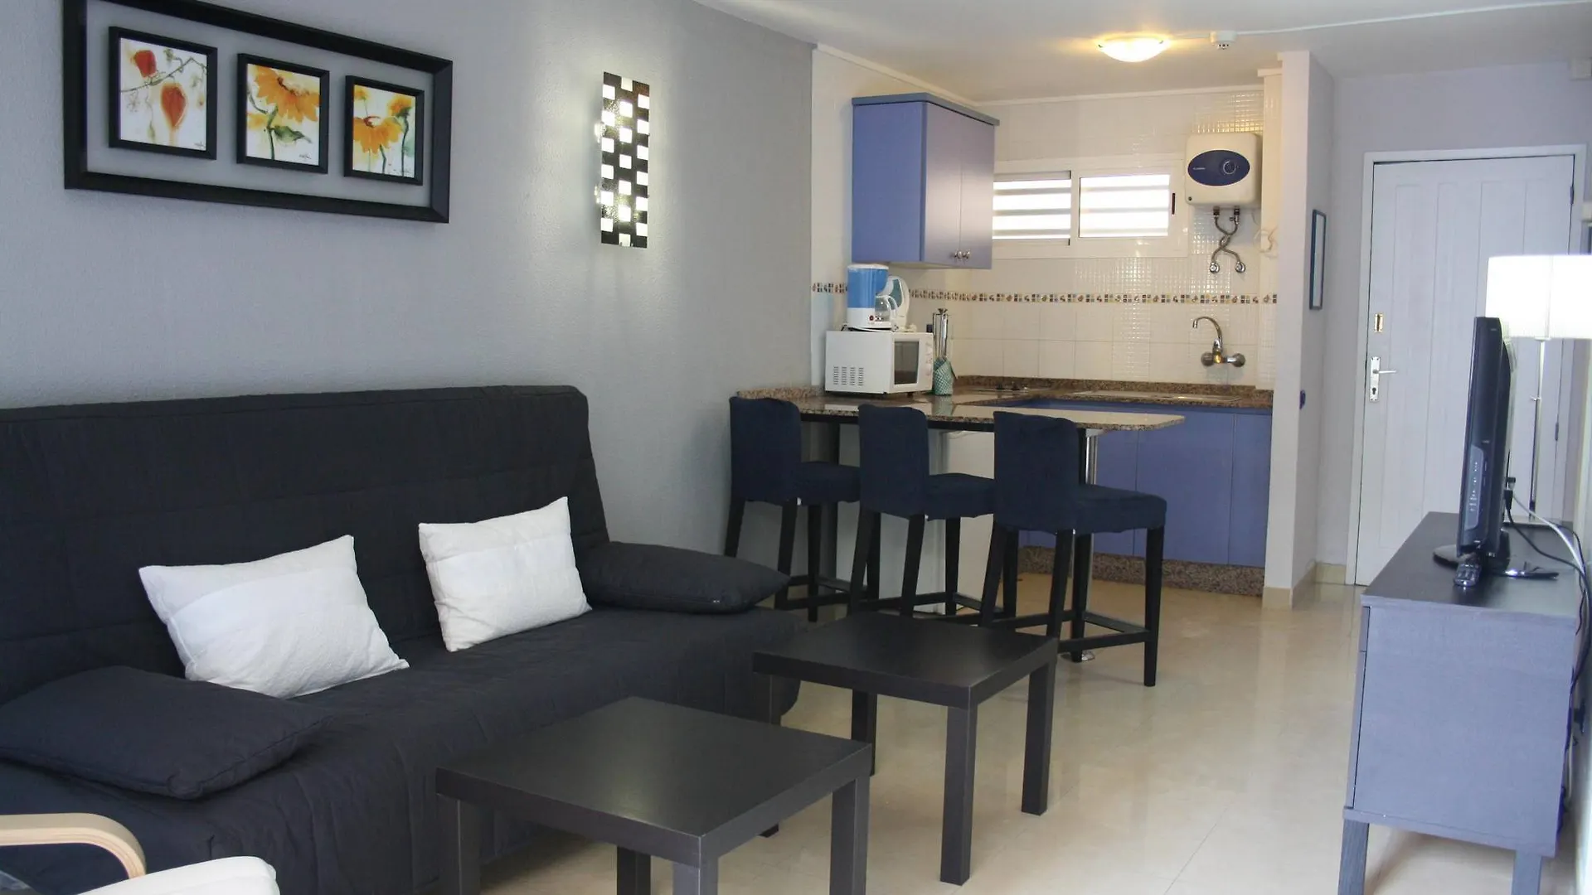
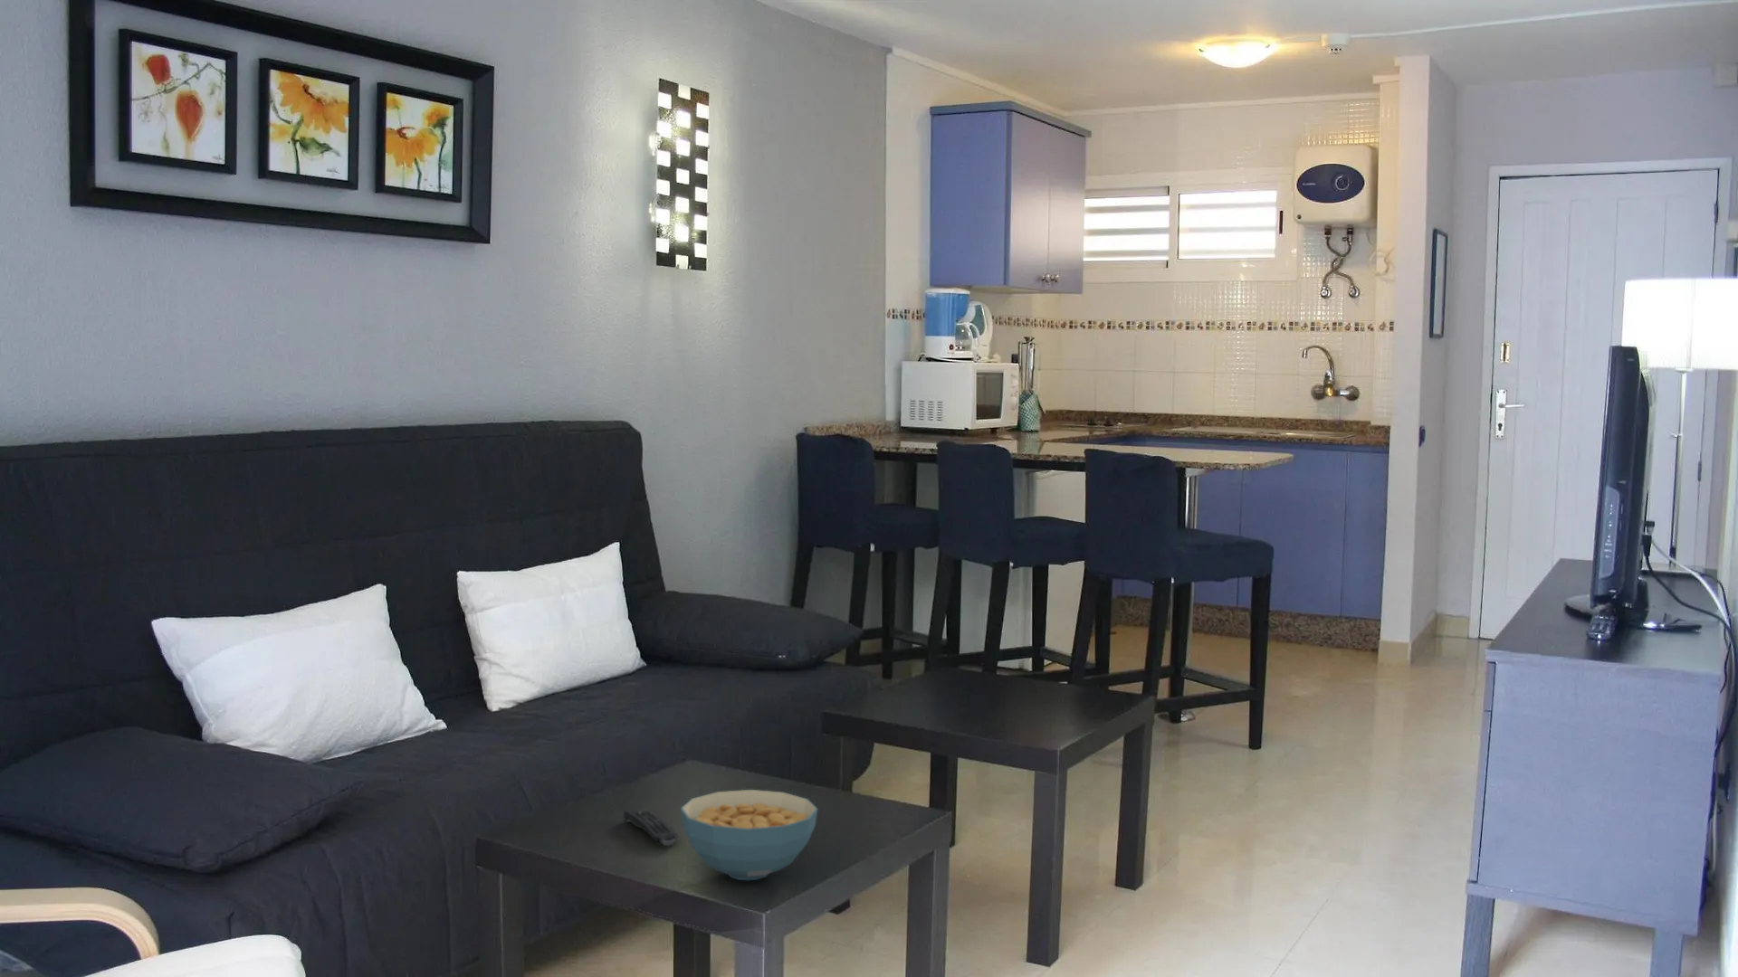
+ cereal bowl (748, 840)
+ remote control (652, 825)
